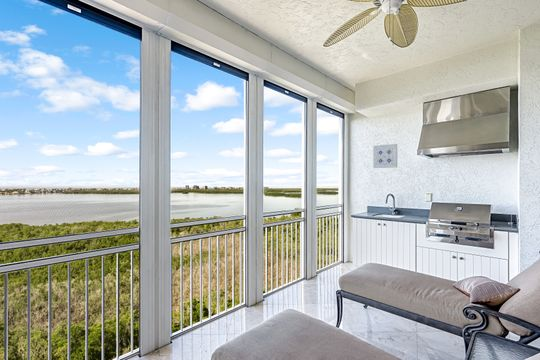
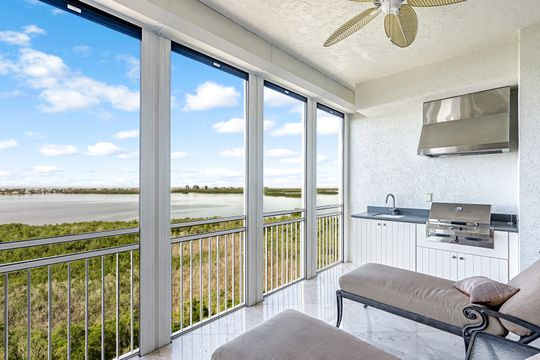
- wall art (384, 156)
